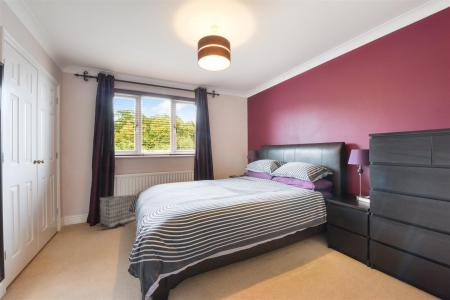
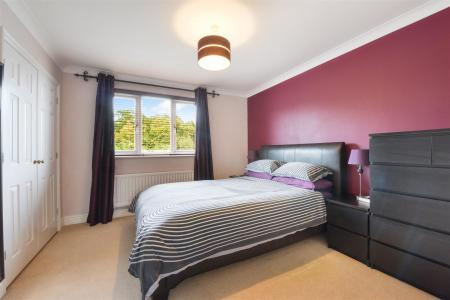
- architectural model (117, 211)
